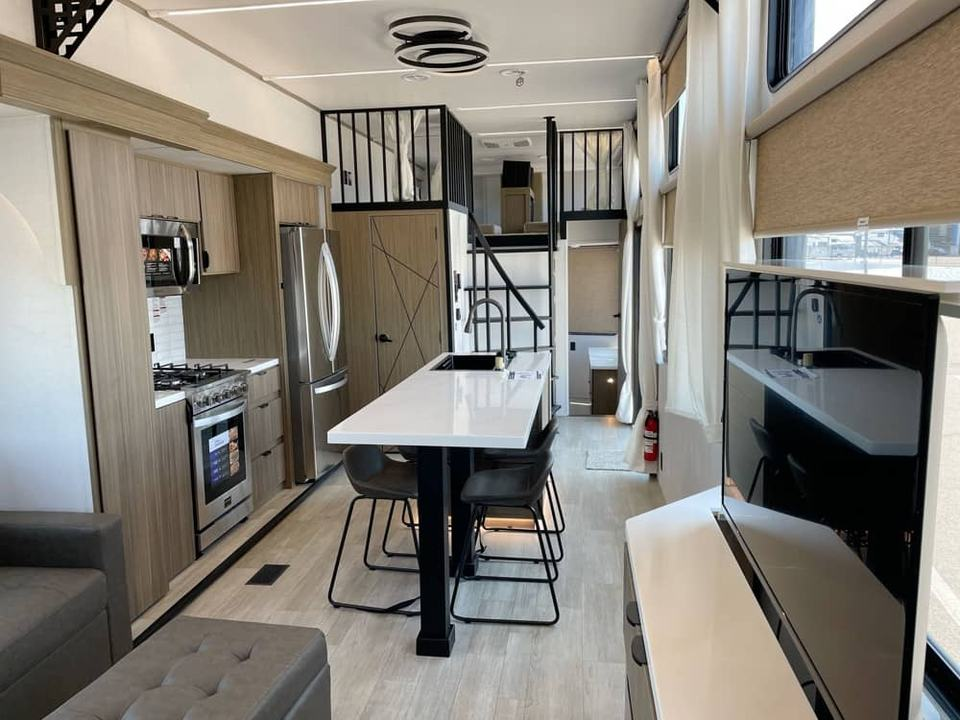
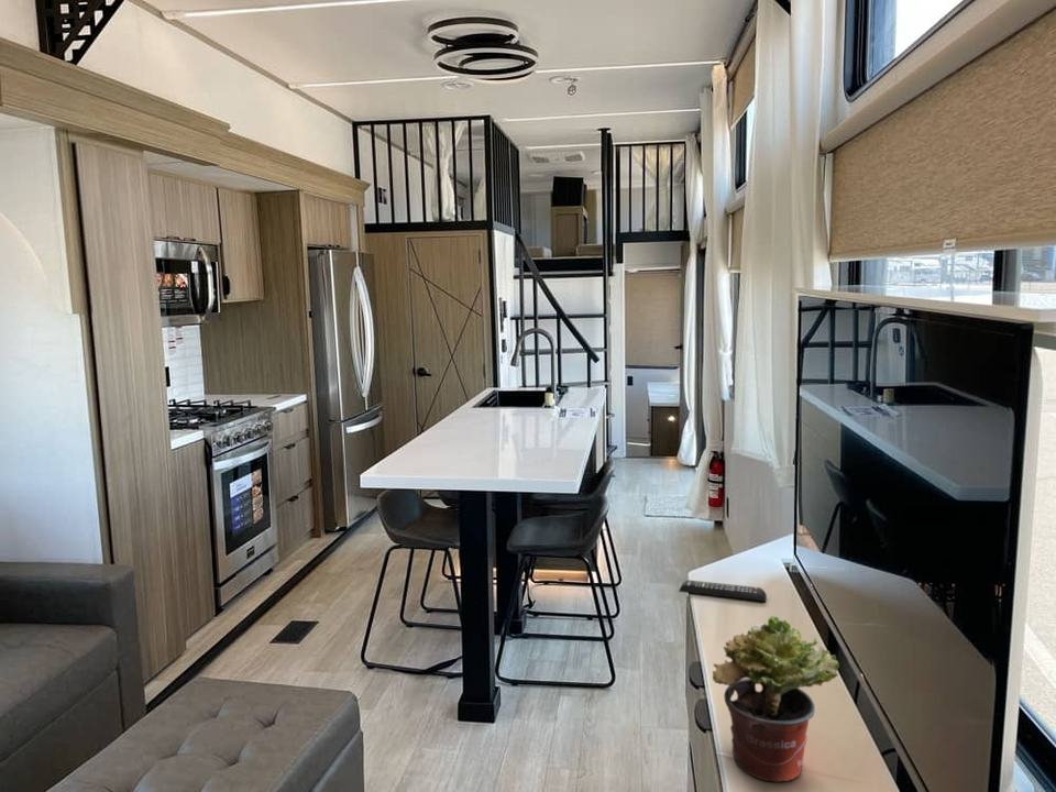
+ potted plant (776, 689)
+ remote control (722, 591)
